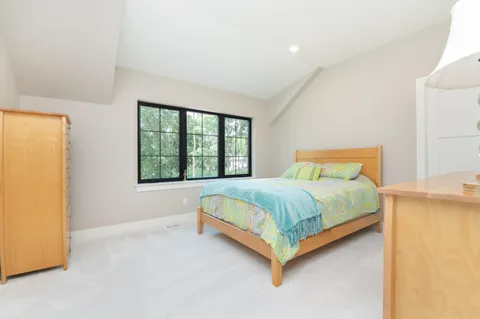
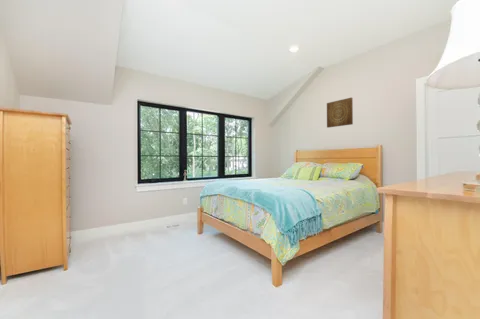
+ wall art (339, 113)
